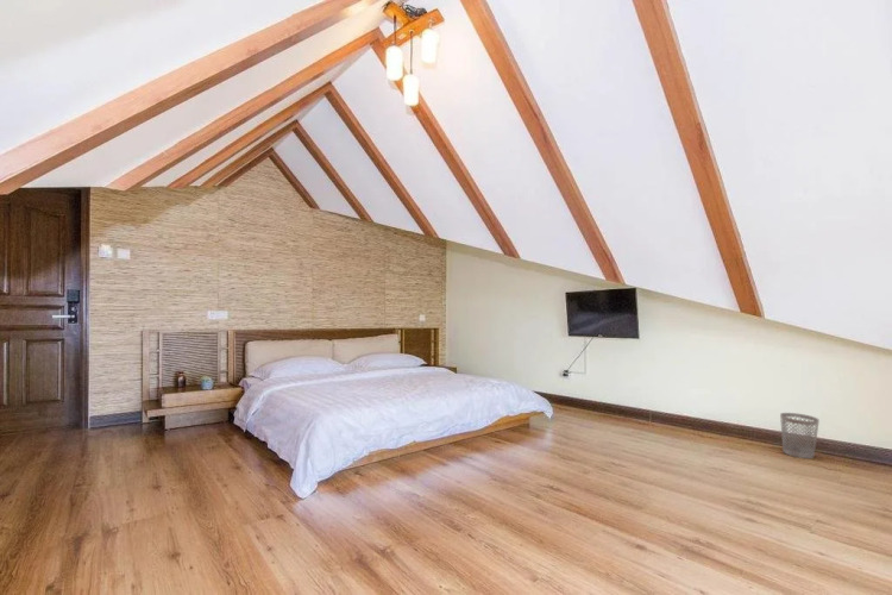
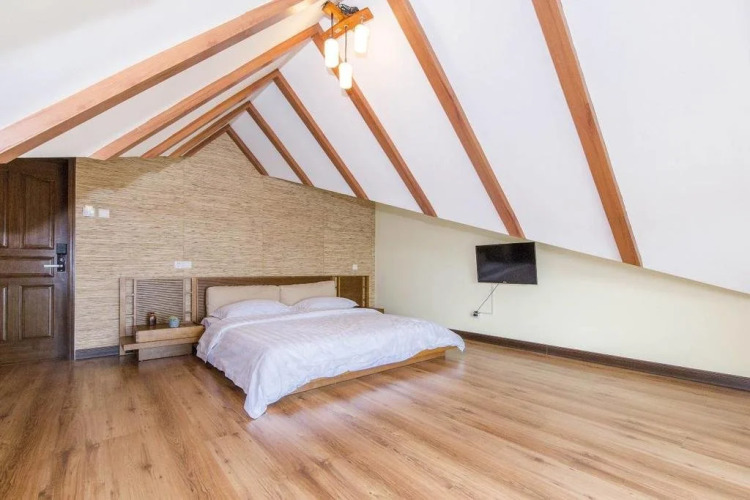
- wastebasket (798, 436)
